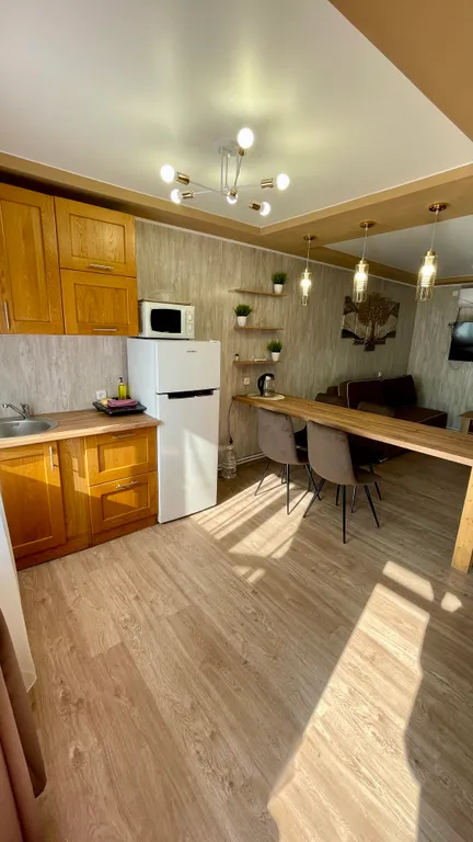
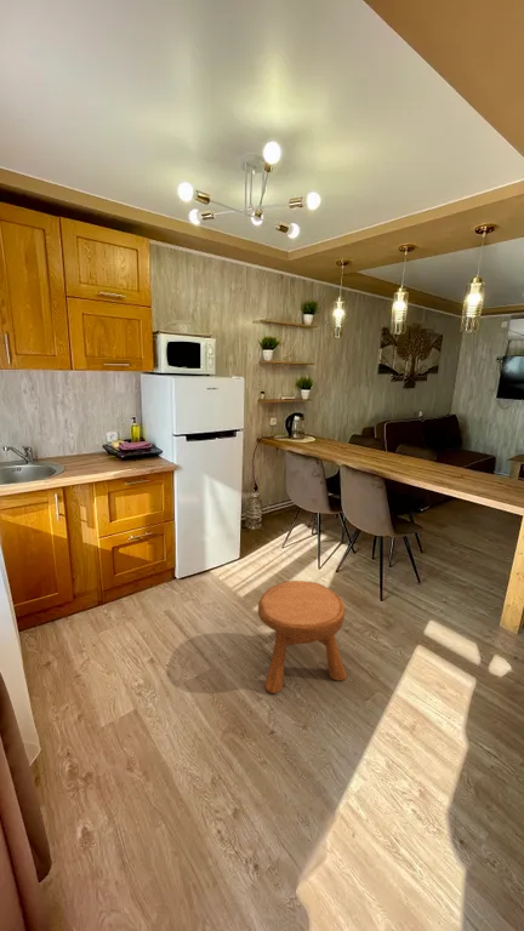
+ stool (296, 628)
